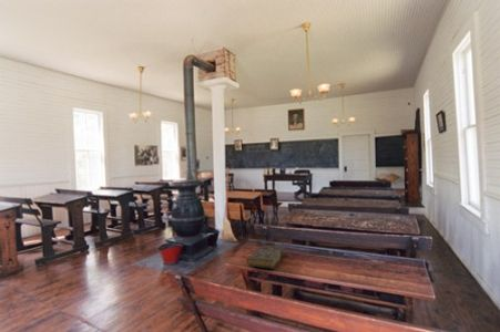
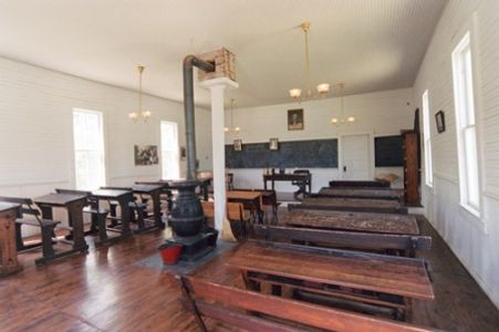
- book (267, 256)
